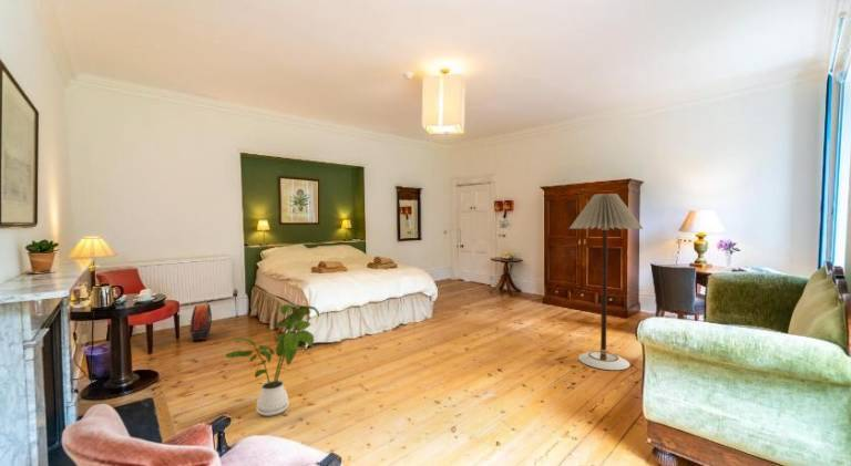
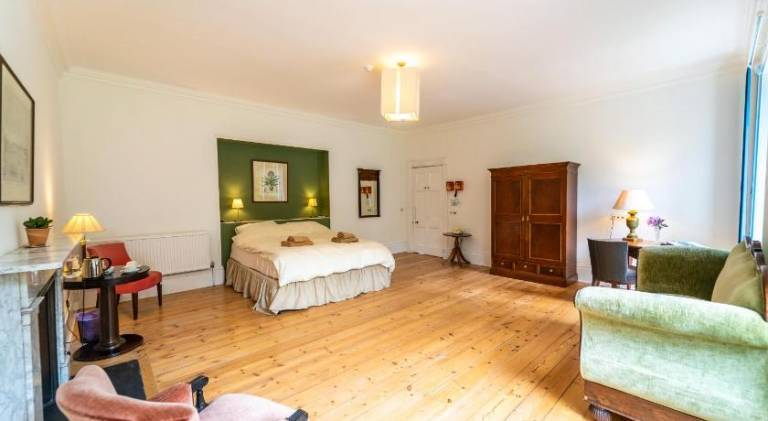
- floor lamp (604, 278)
- house plant (280, 353)
- backpack (202, 319)
